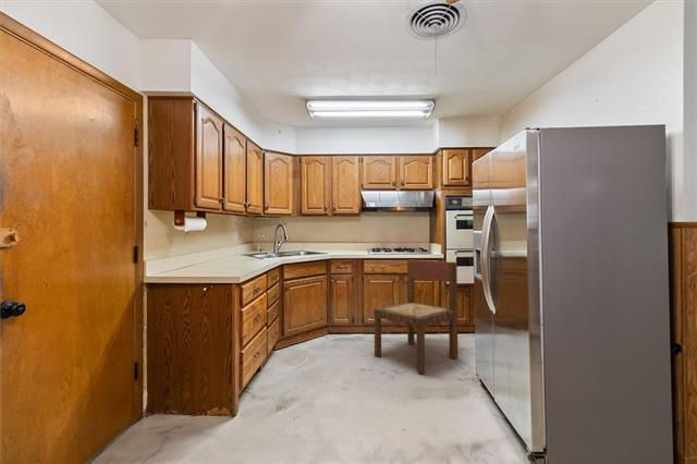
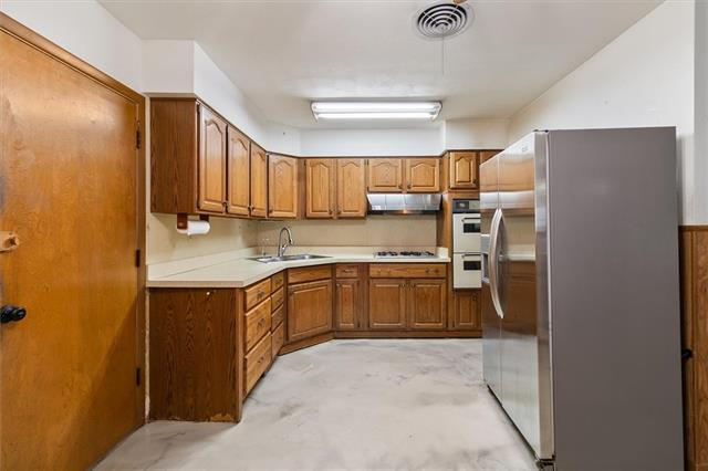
- dining chair (415, 309)
